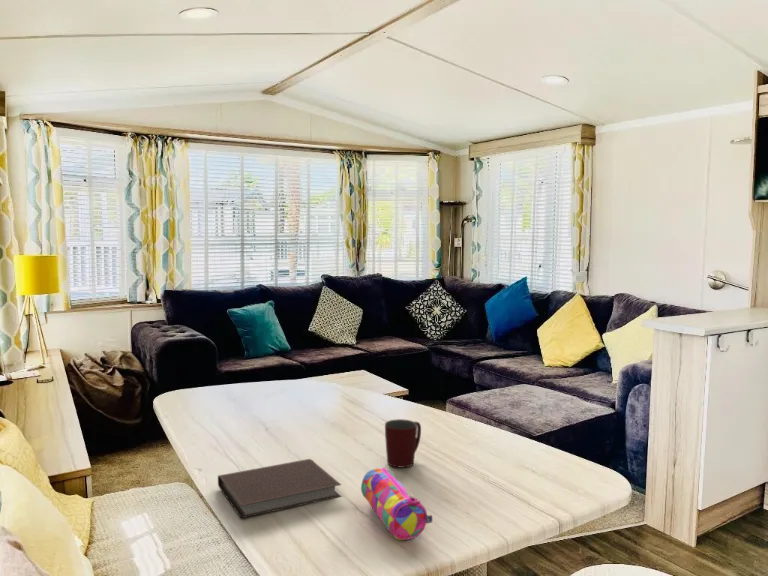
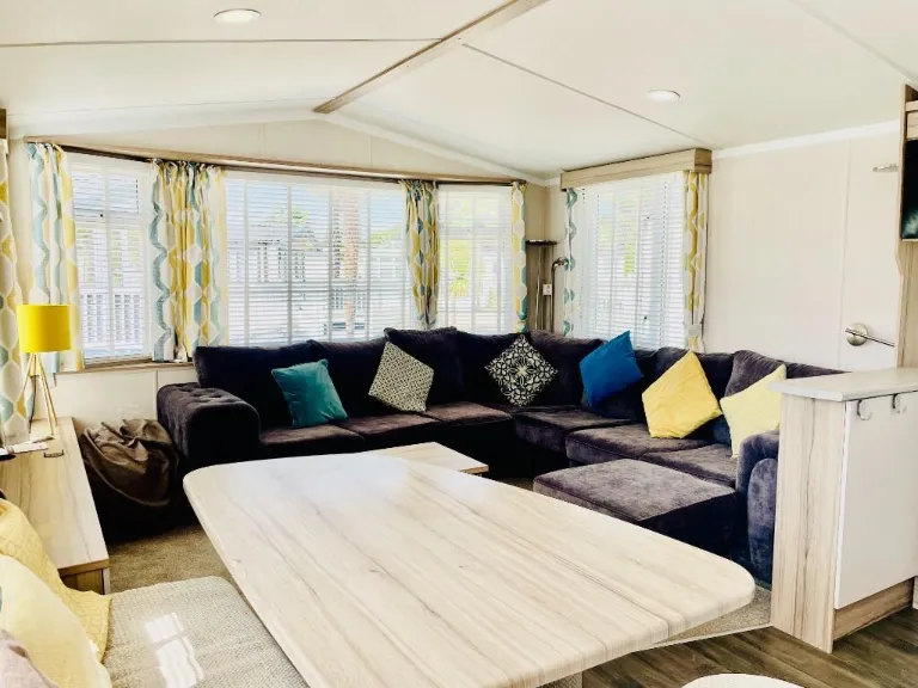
- pencil case (393, 500)
- notebook (278, 485)
- mug (404, 442)
